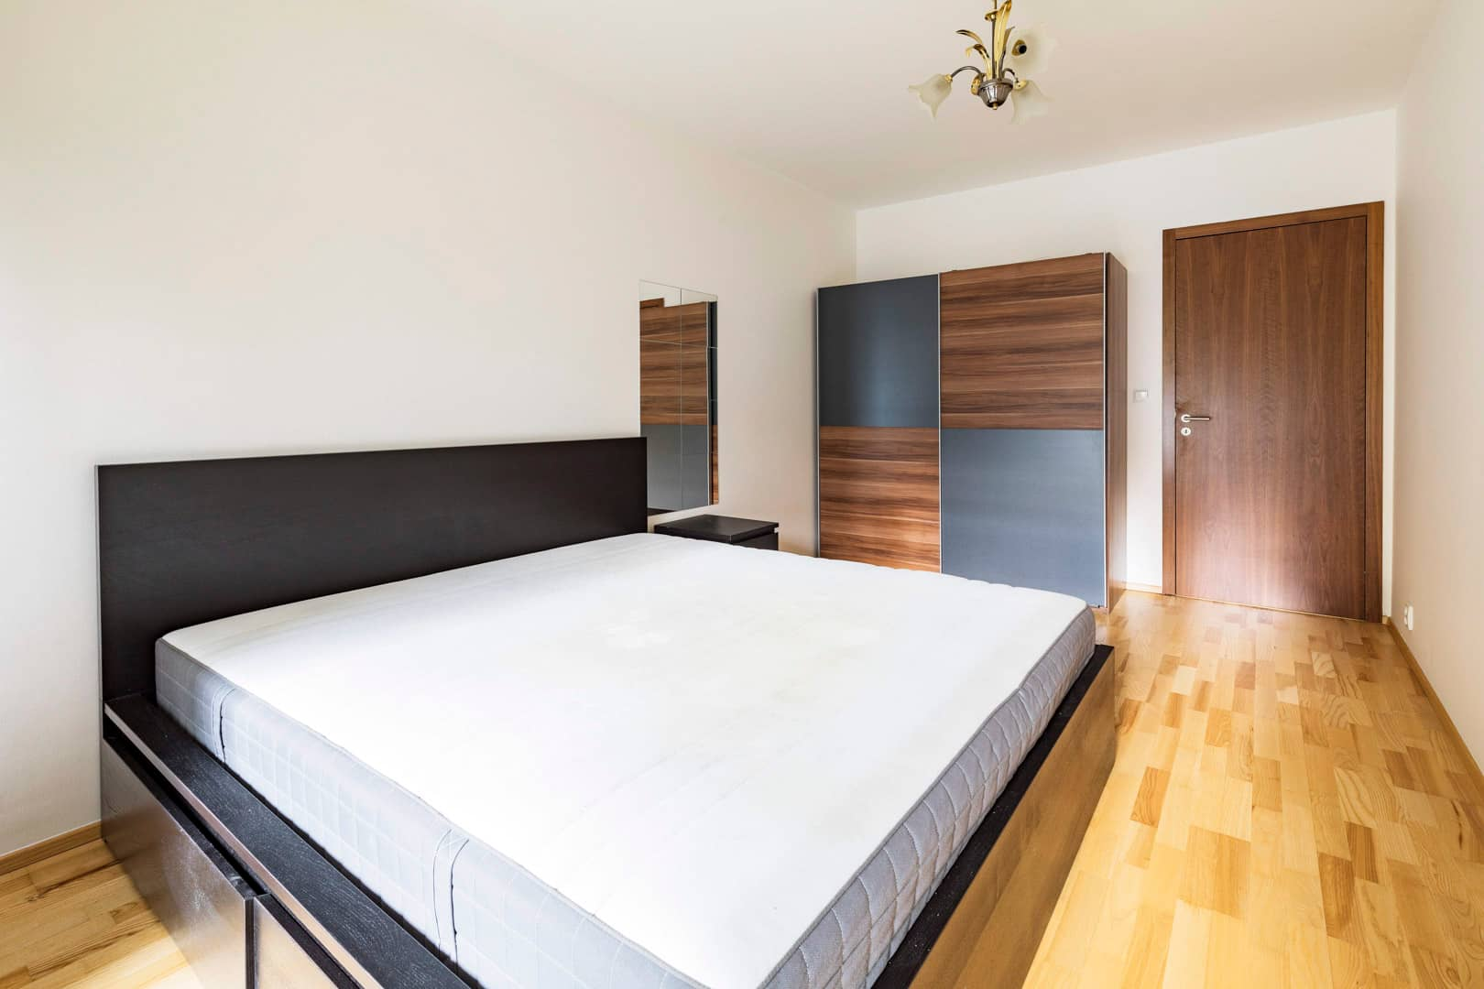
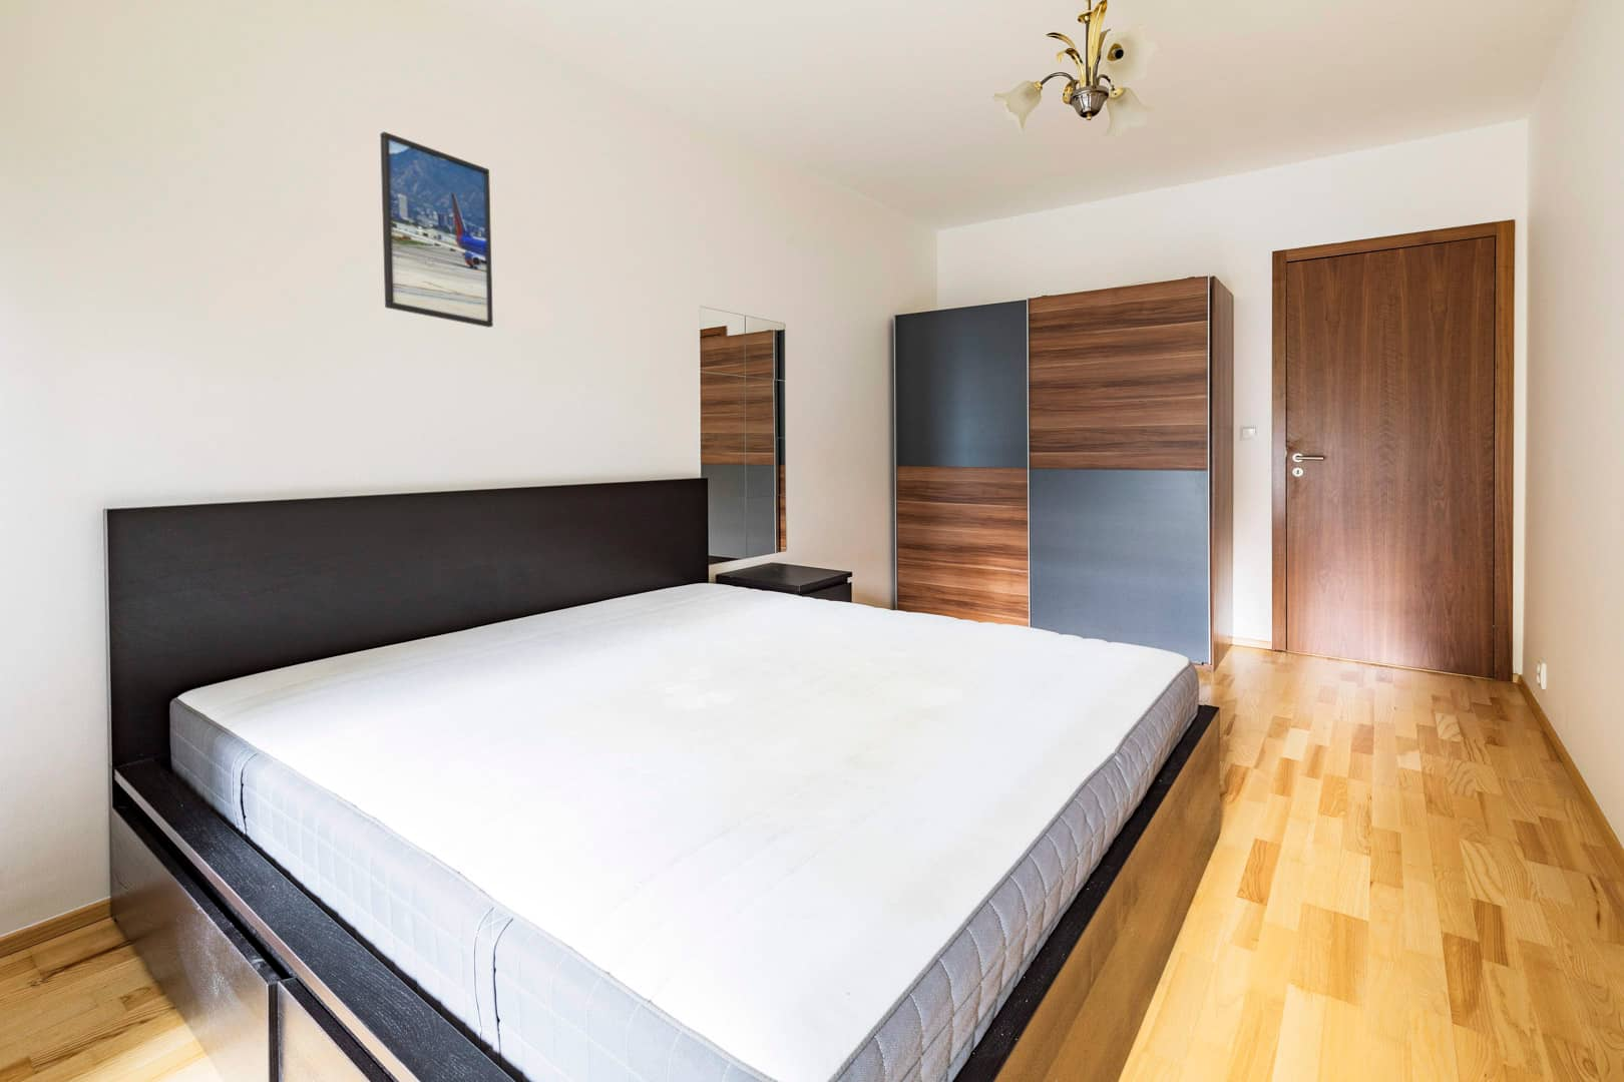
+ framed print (439, 234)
